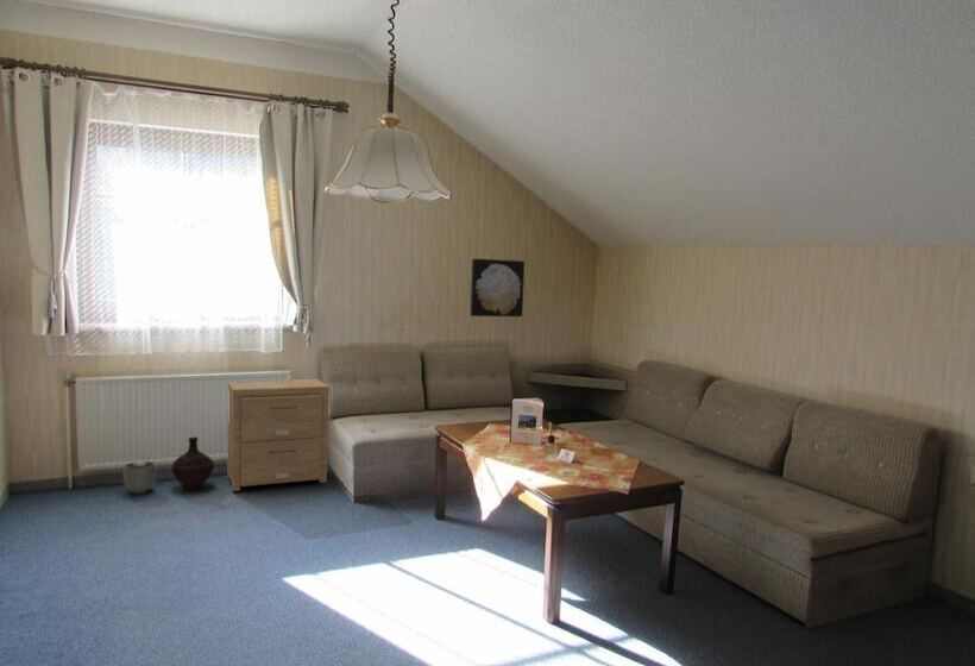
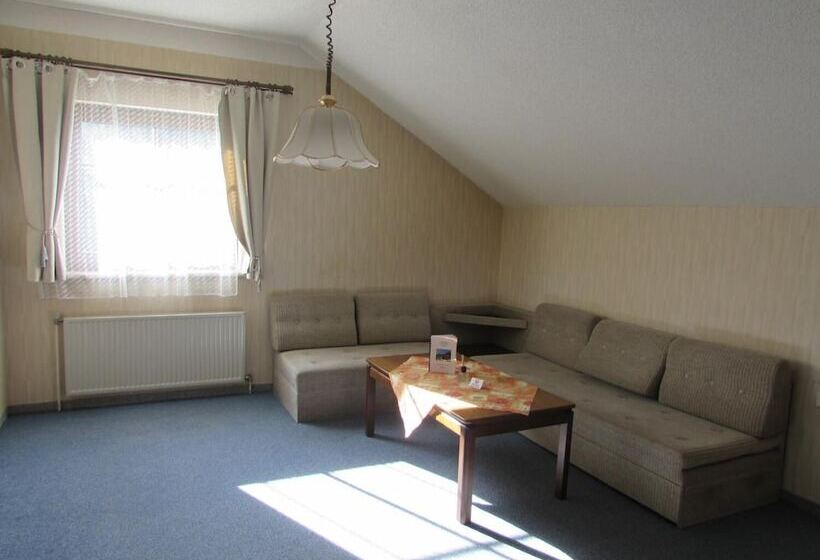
- planter (139, 478)
- side table (277, 432)
- ceramic jug (193, 463)
- wall art (497, 288)
